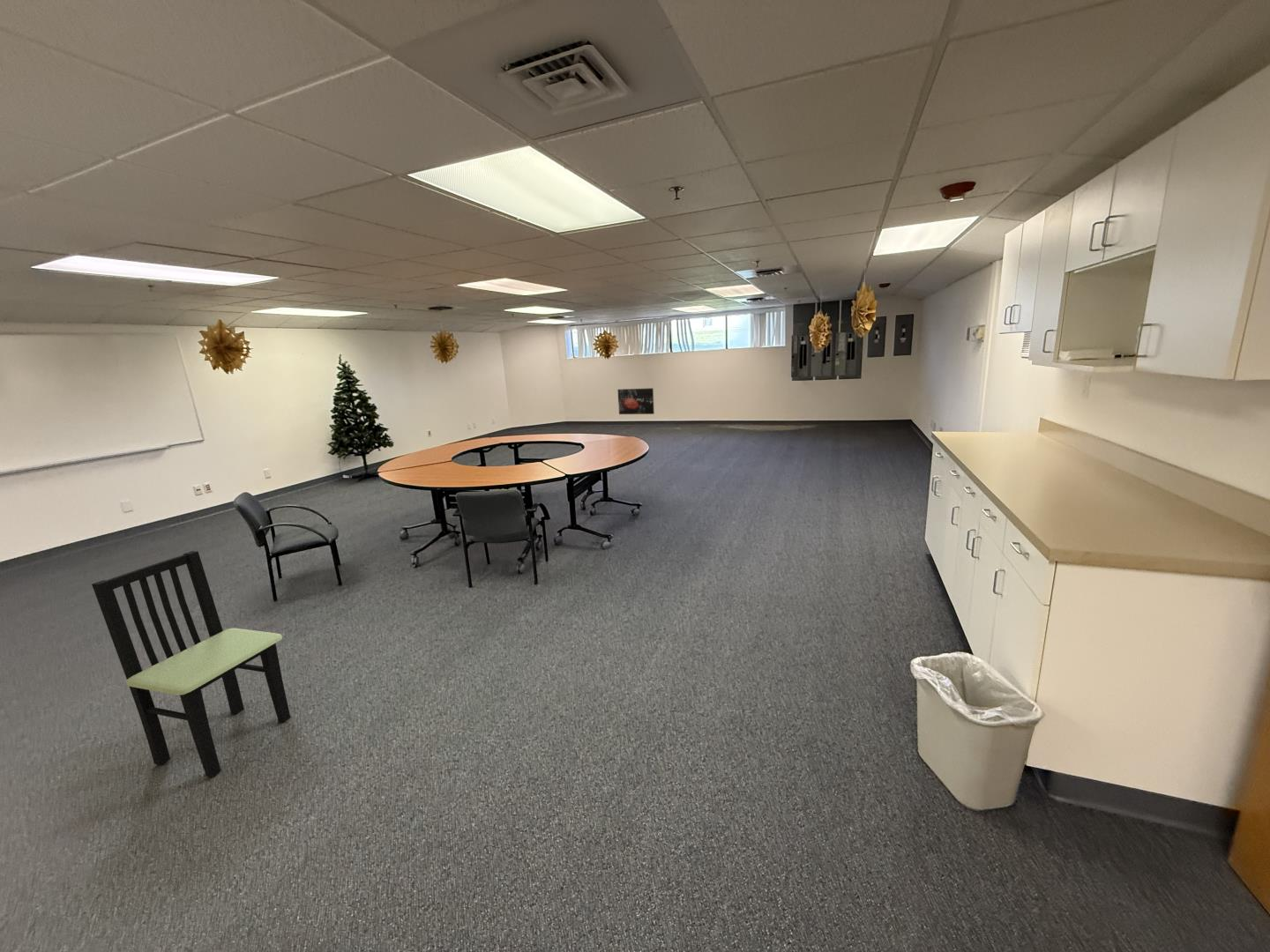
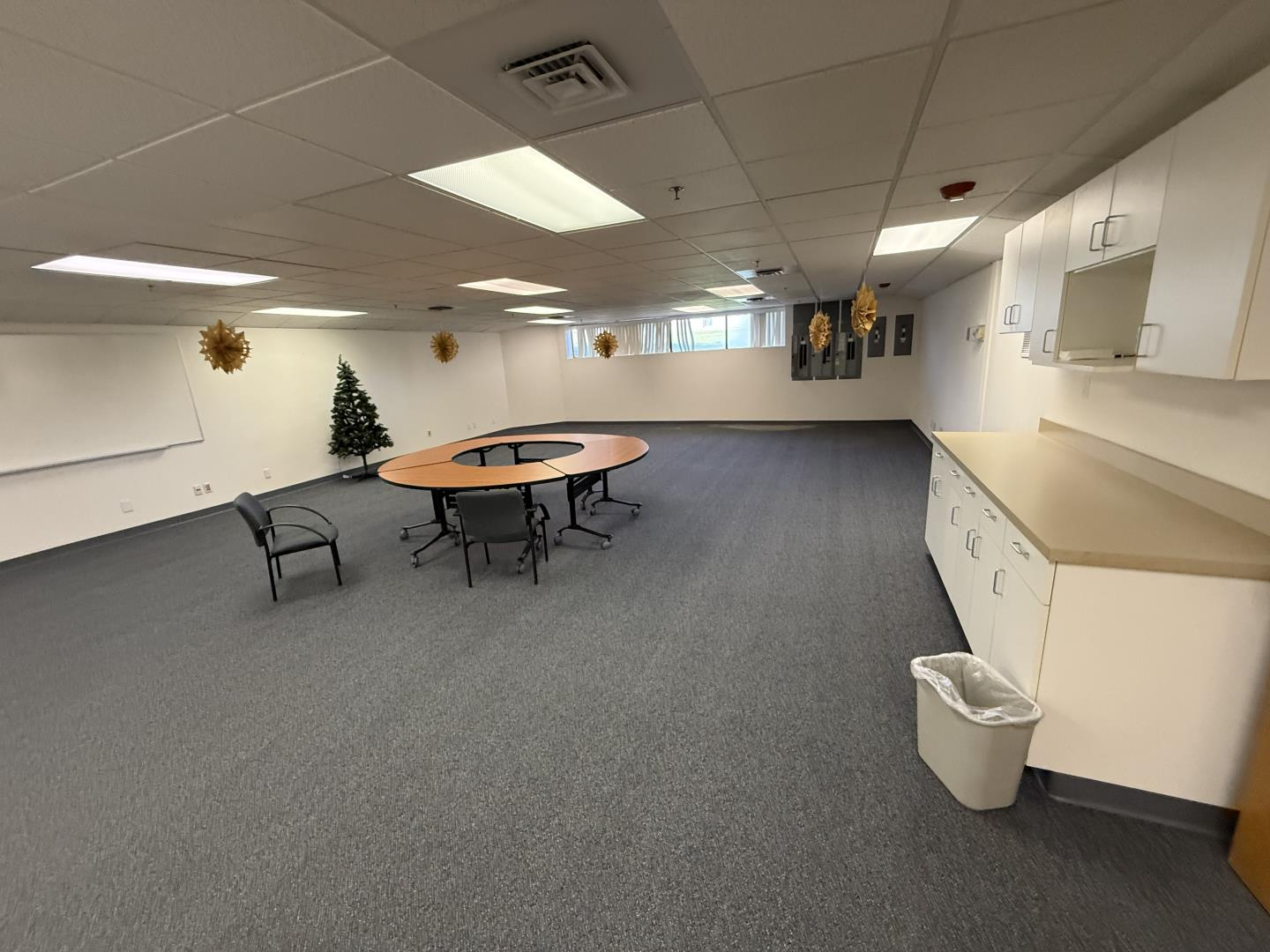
- wall art (635, 401)
- dining chair (205, 658)
